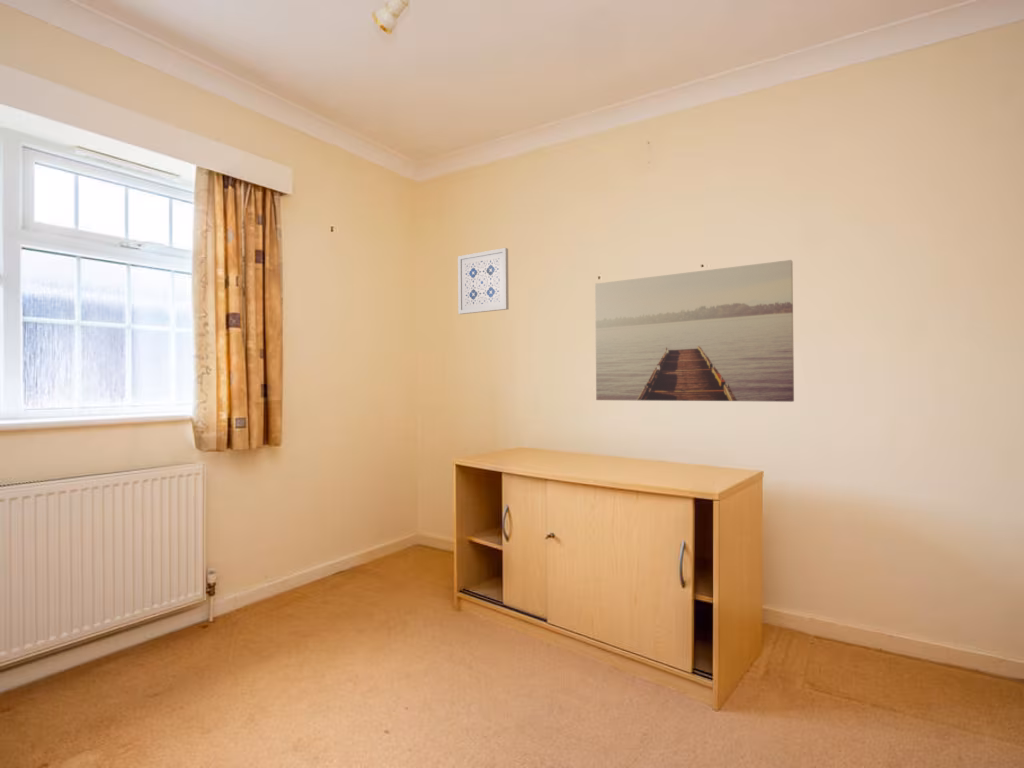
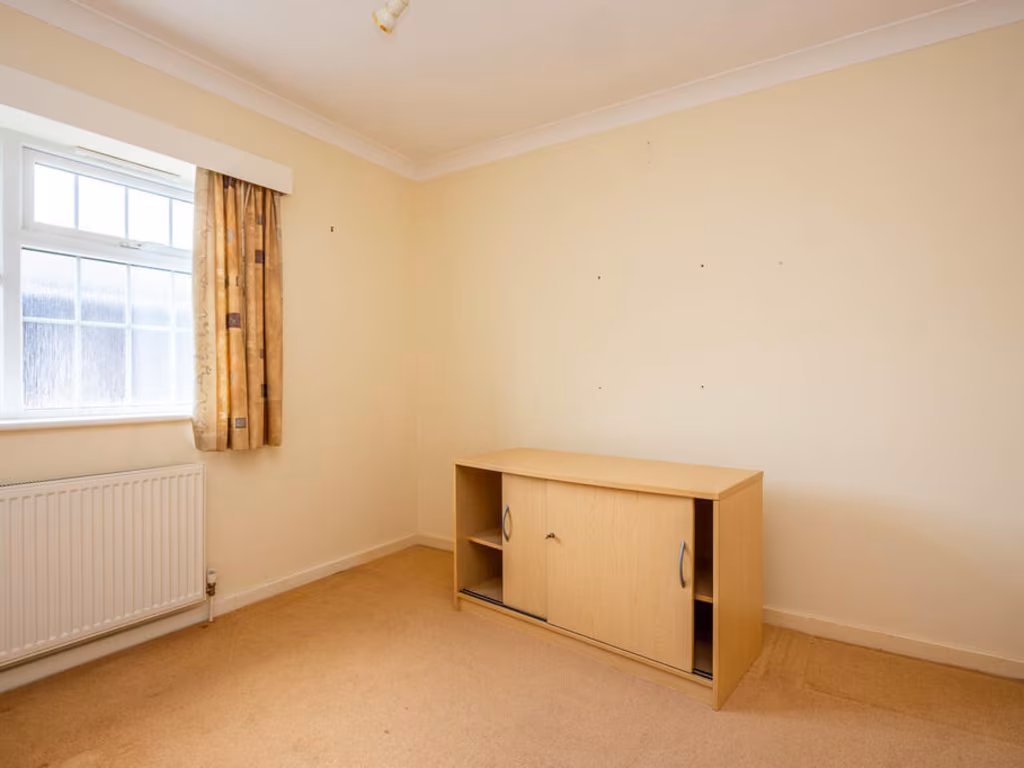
- wall art (685, 337)
- wall art (482, 282)
